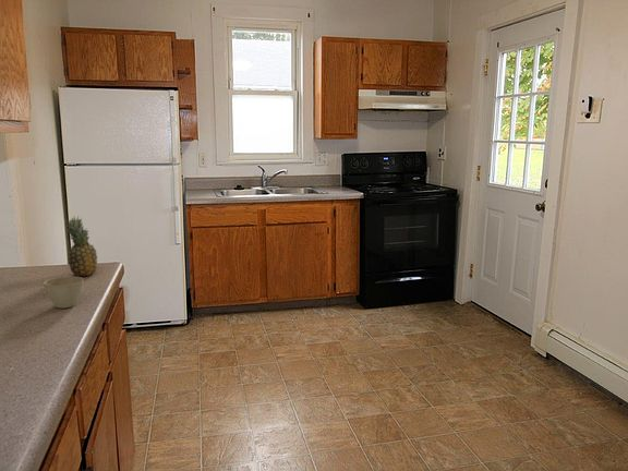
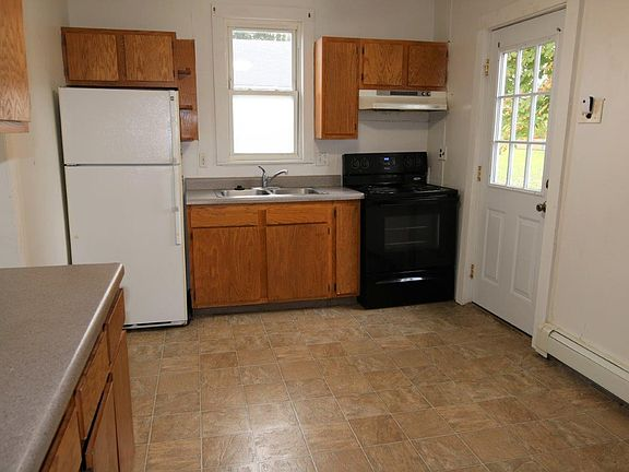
- flower pot (64, 292)
- fruit (81, 245)
